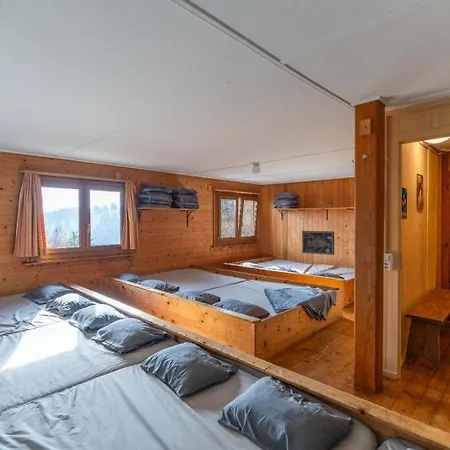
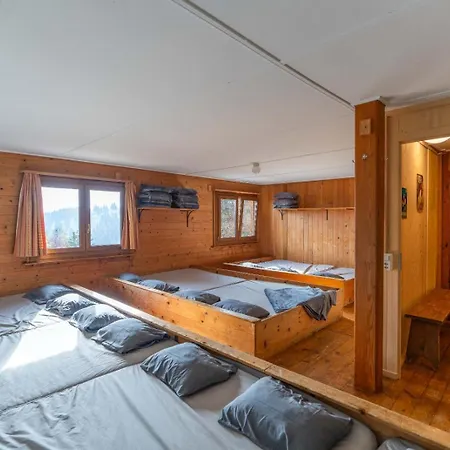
- wall art (317, 242)
